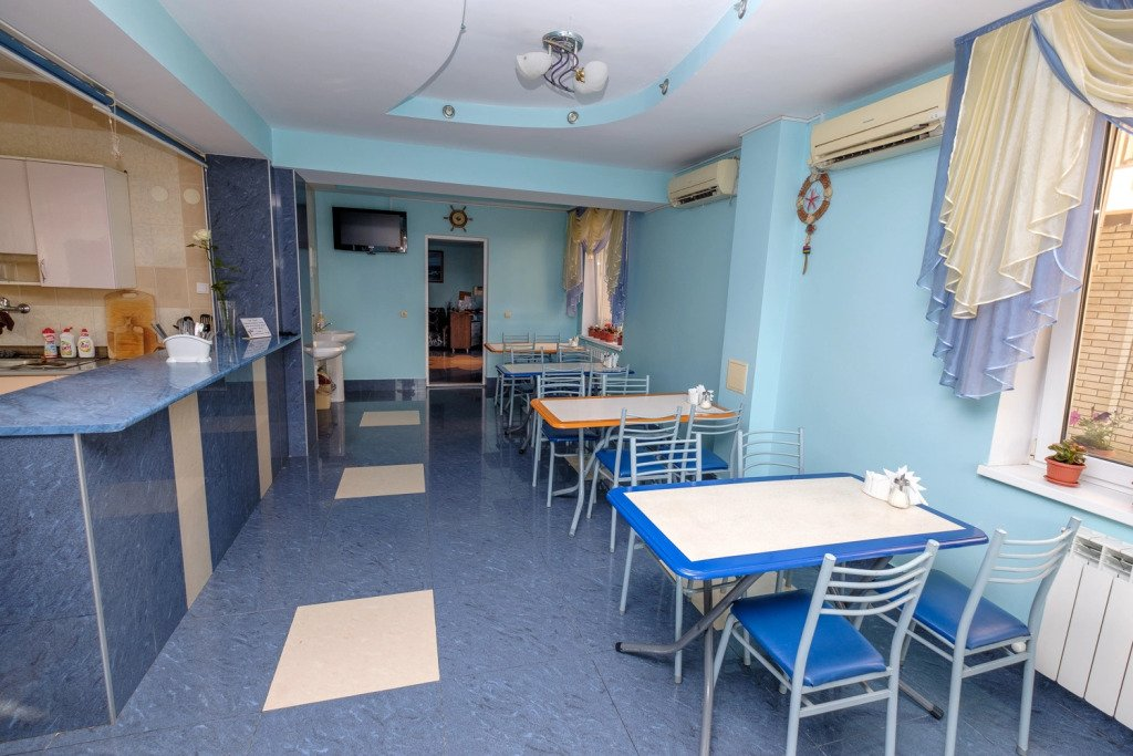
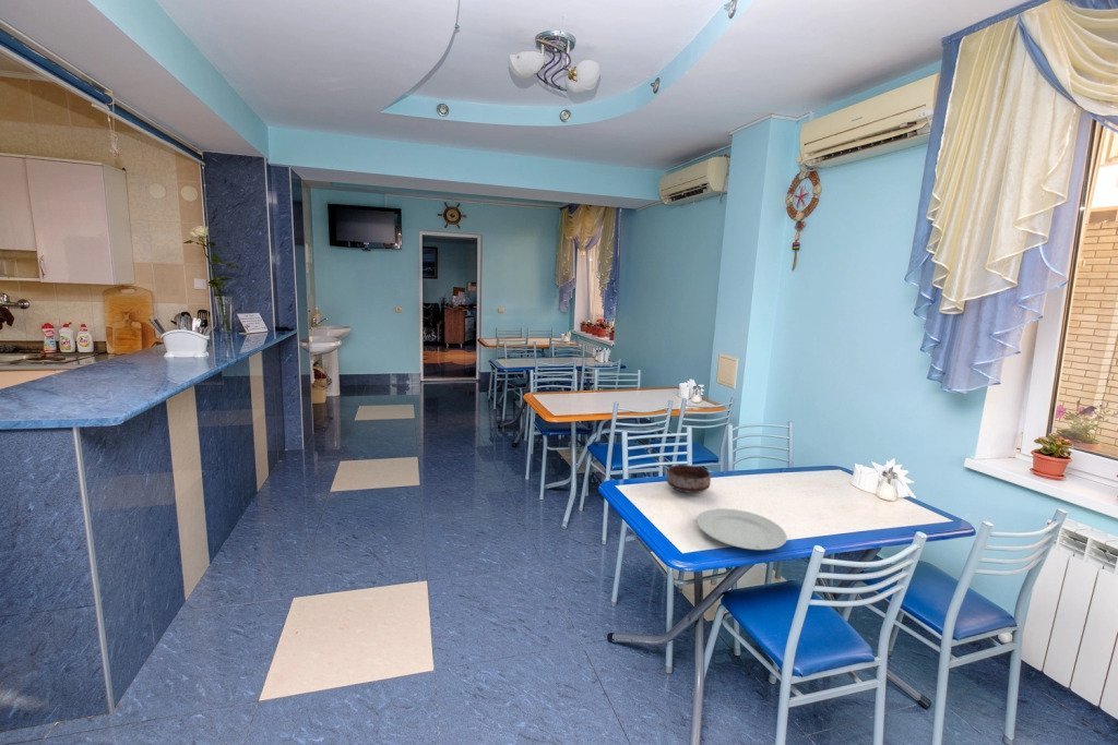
+ chinaware (739, 530)
+ bowl (688, 480)
